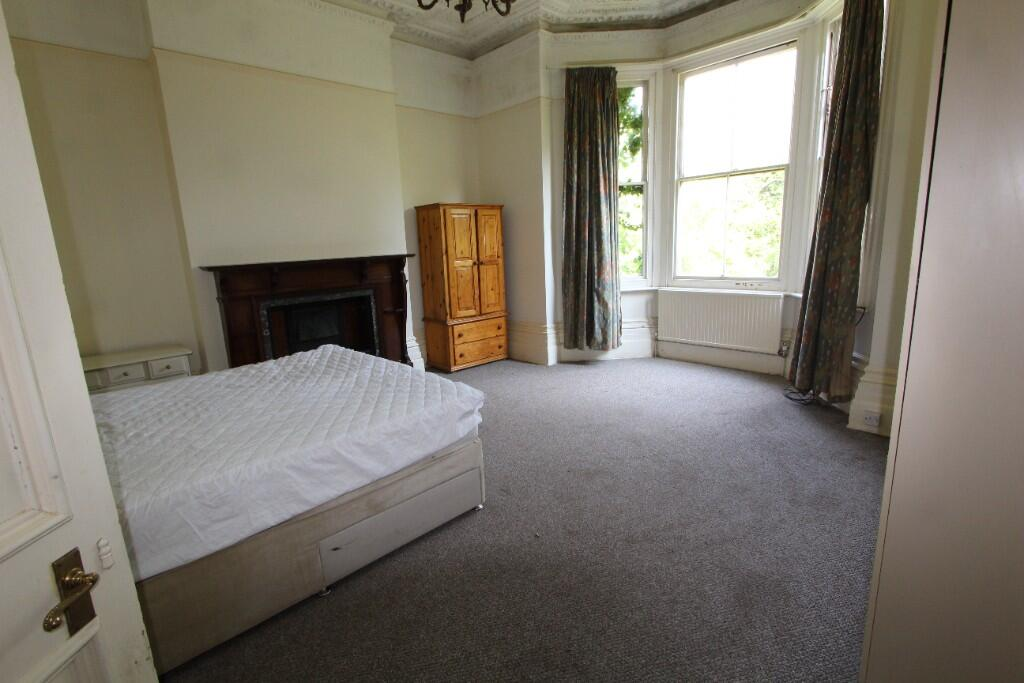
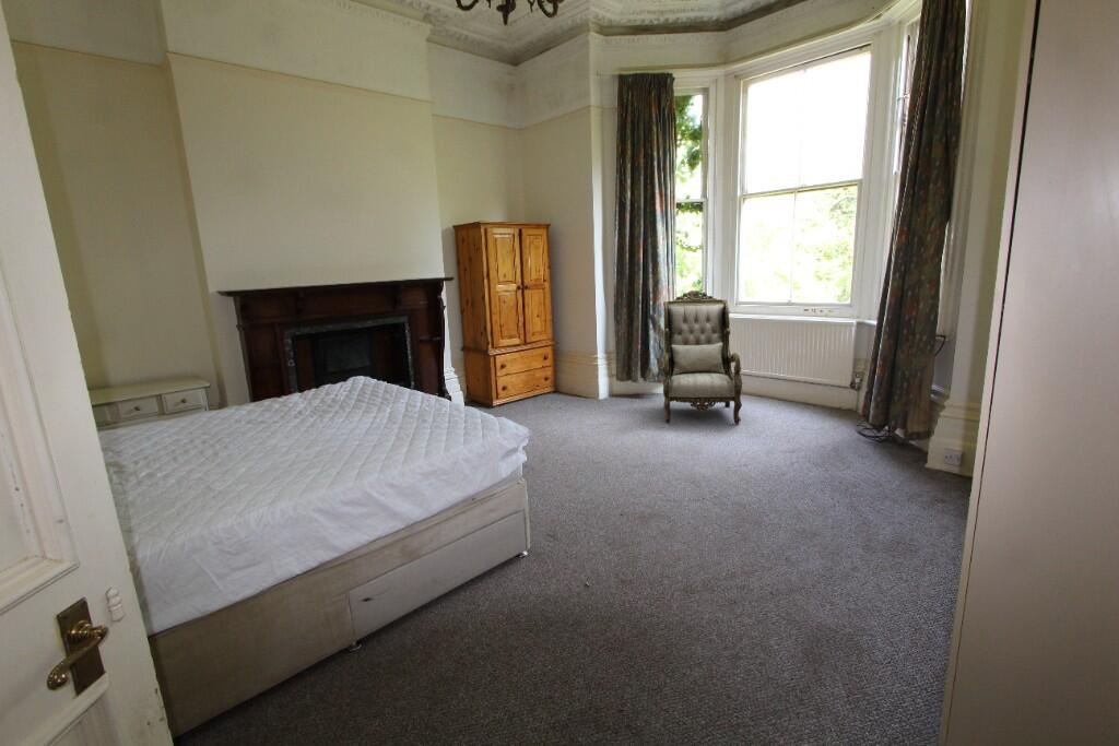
+ armchair (699, 353)
